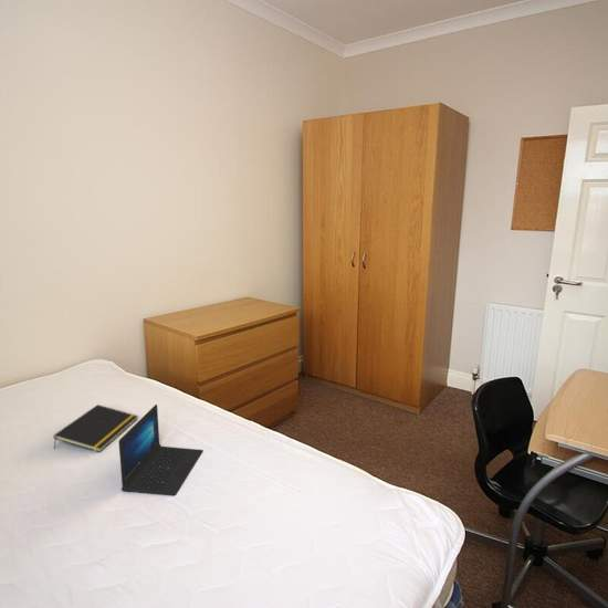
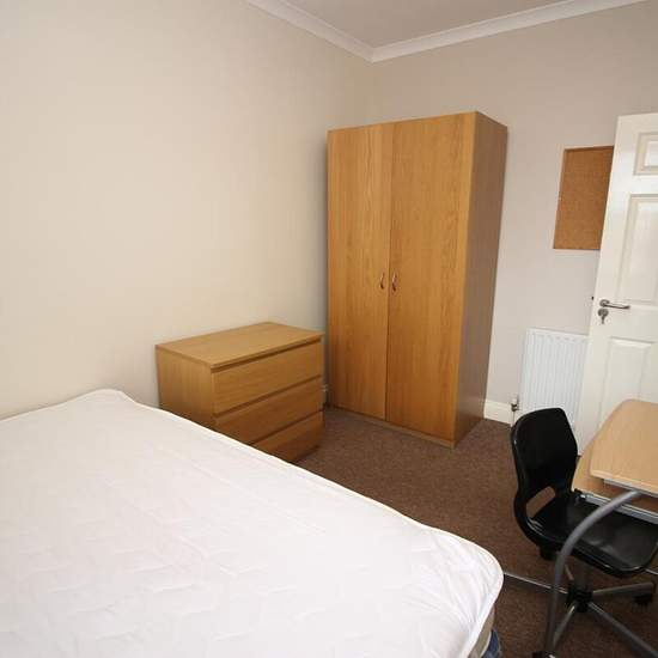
- laptop (164, 447)
- notepad (98, 426)
